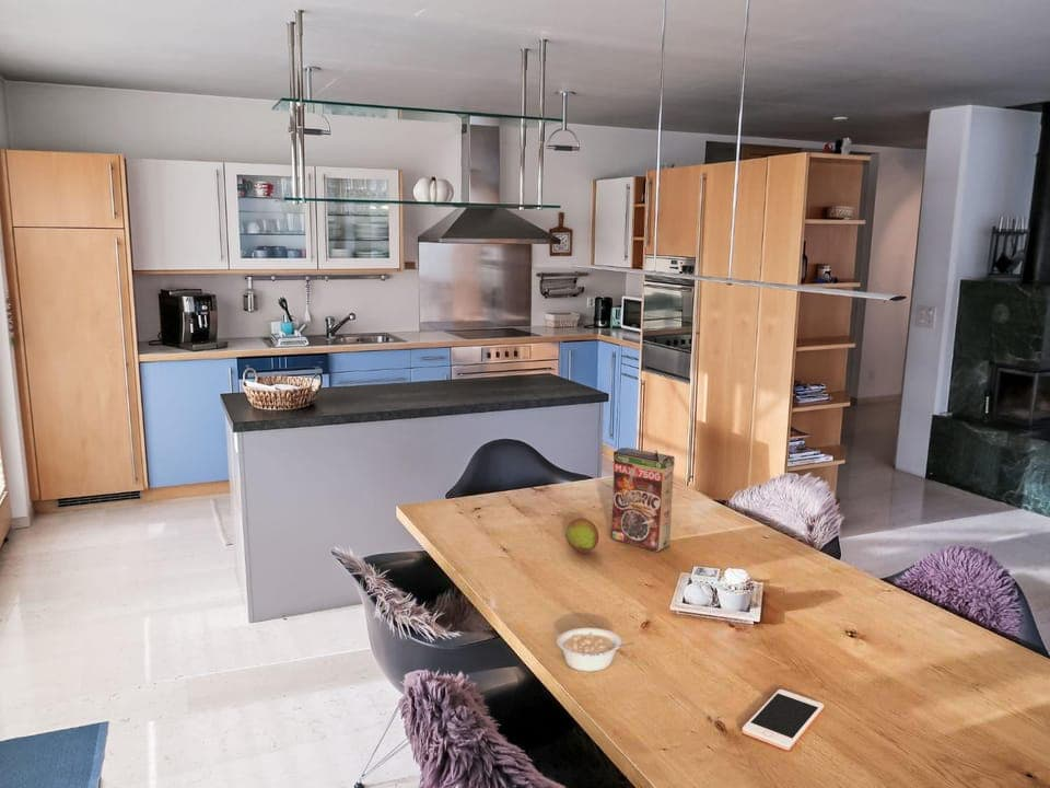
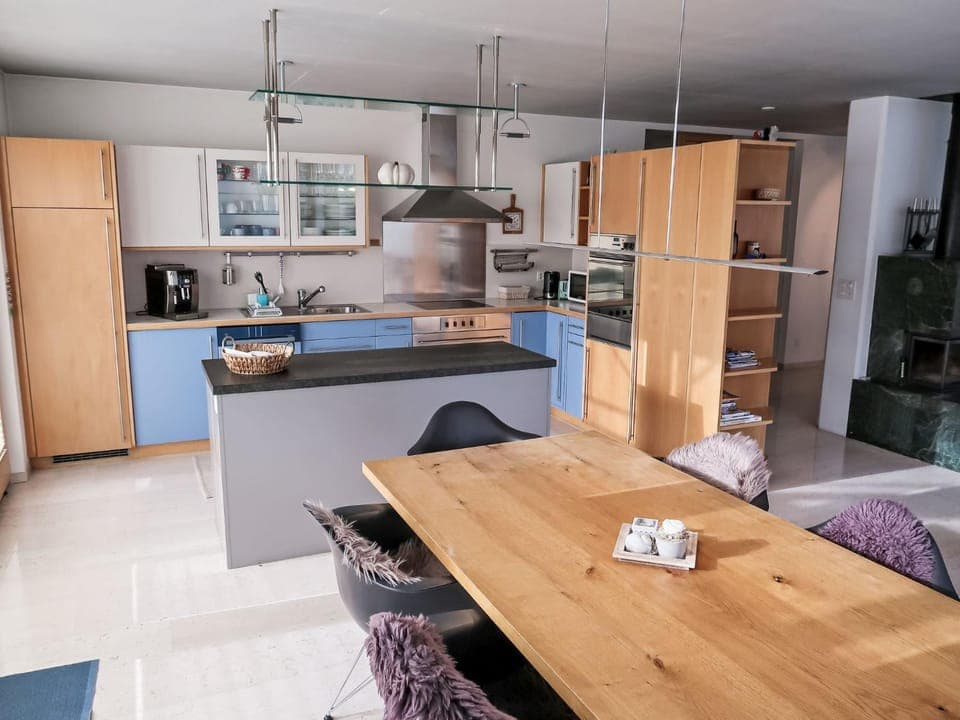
- cell phone (783, 718)
- legume (591, 649)
- cereal box (641, 494)
- fruit (582, 535)
